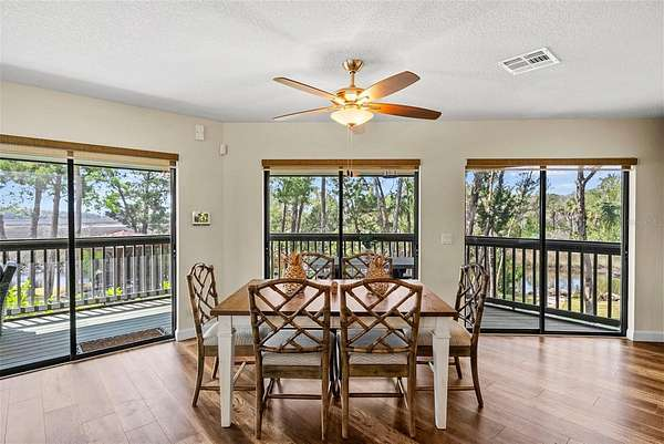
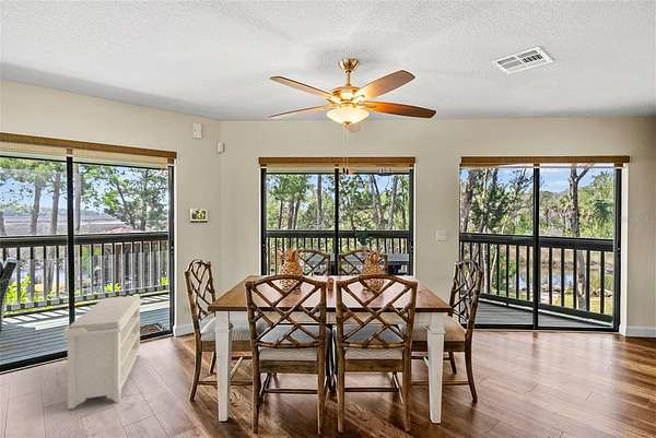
+ bench (109, 343)
